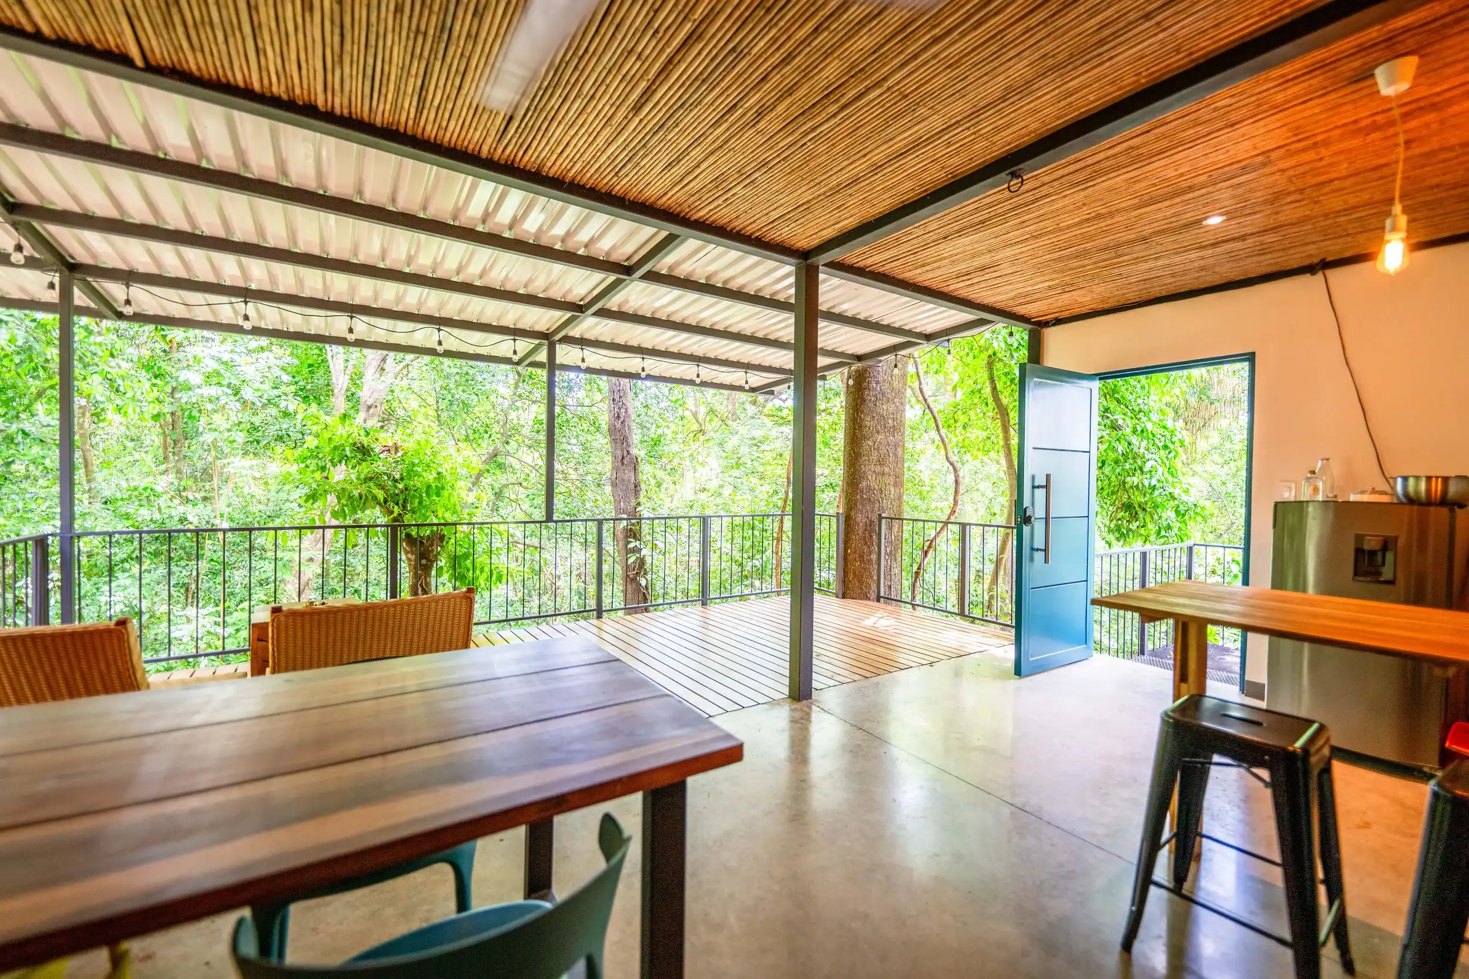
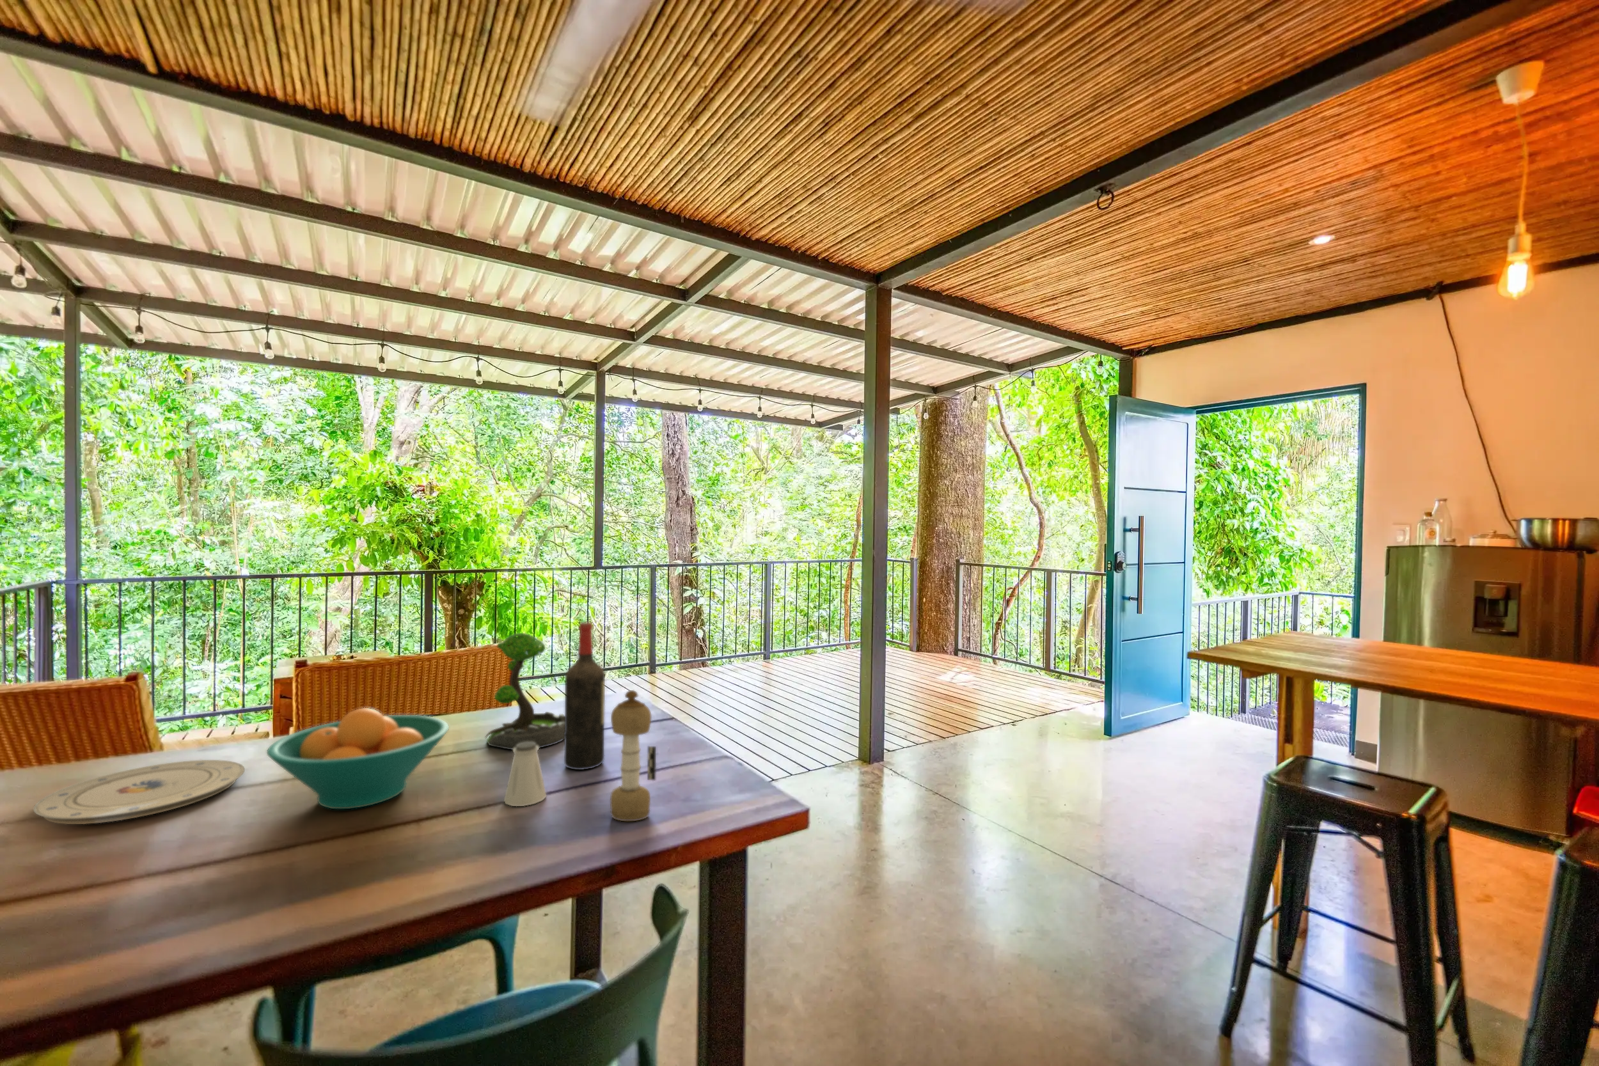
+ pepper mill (633, 753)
+ plate (148, 789)
+ fruit bowl (363, 752)
+ saltshaker (525, 771)
+ wine bottle (584, 694)
+ plant (521, 689)
